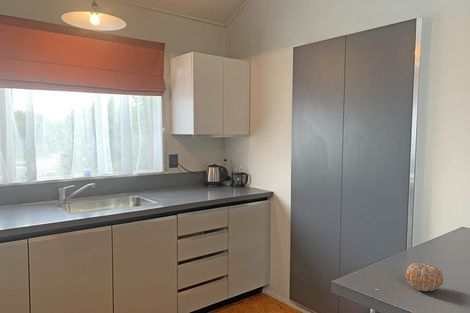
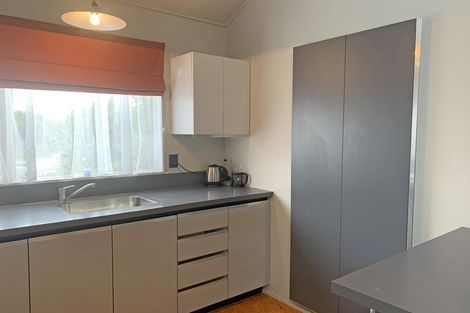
- fruit (423, 277)
